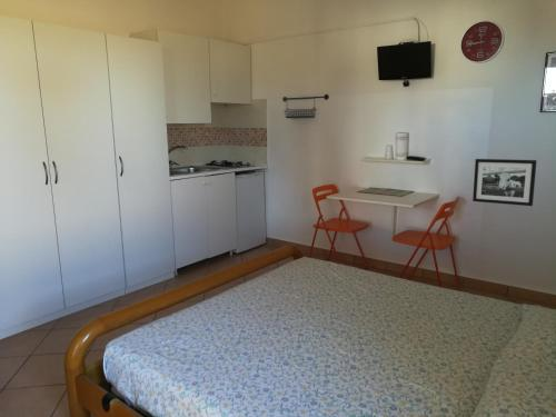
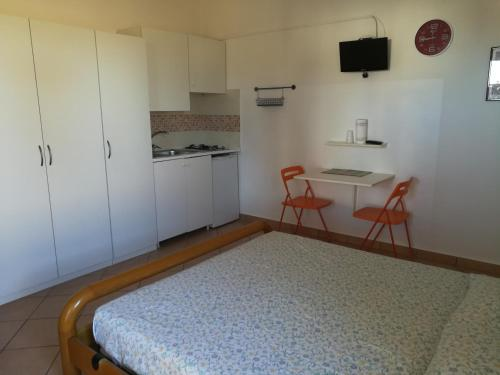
- picture frame (503, 181)
